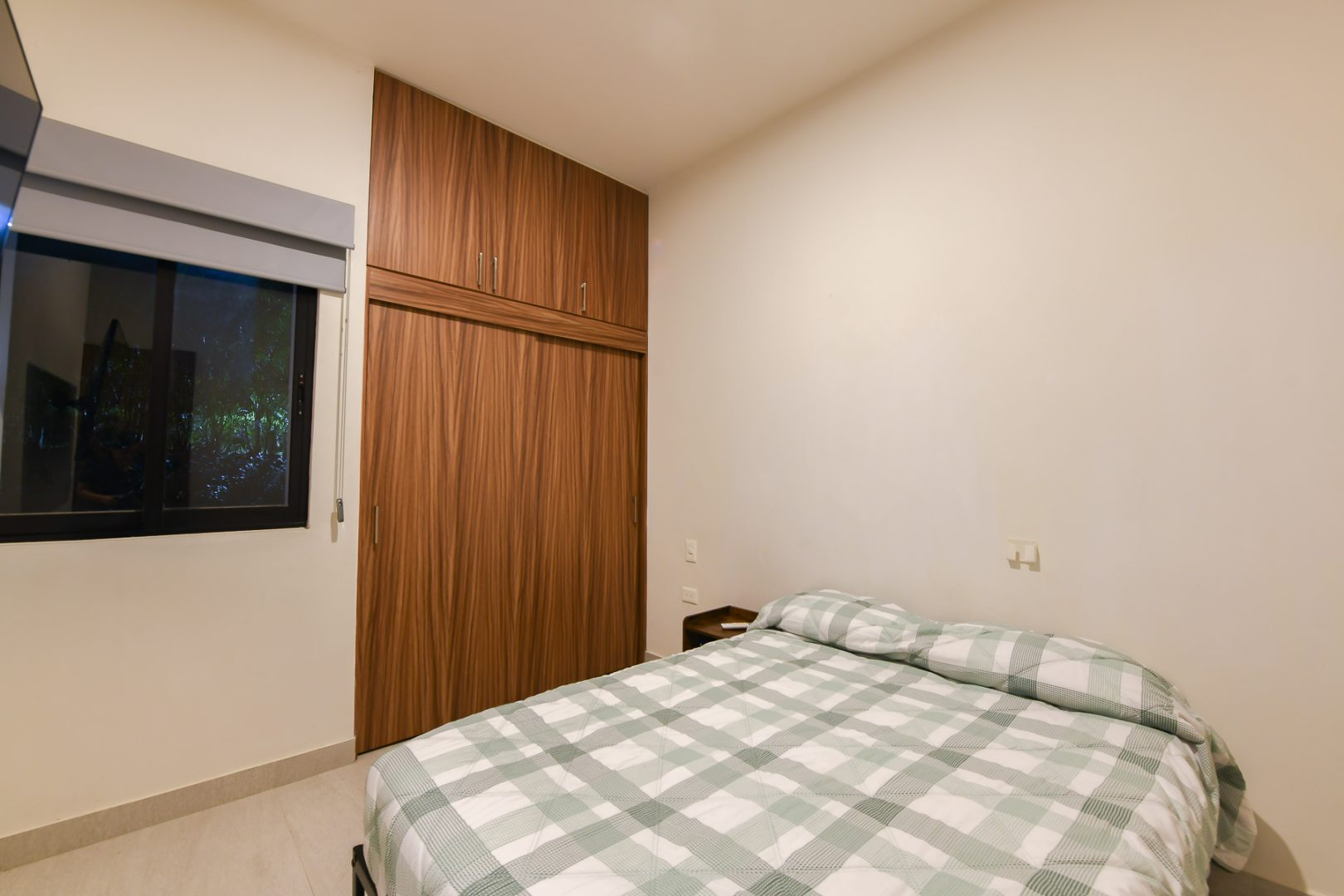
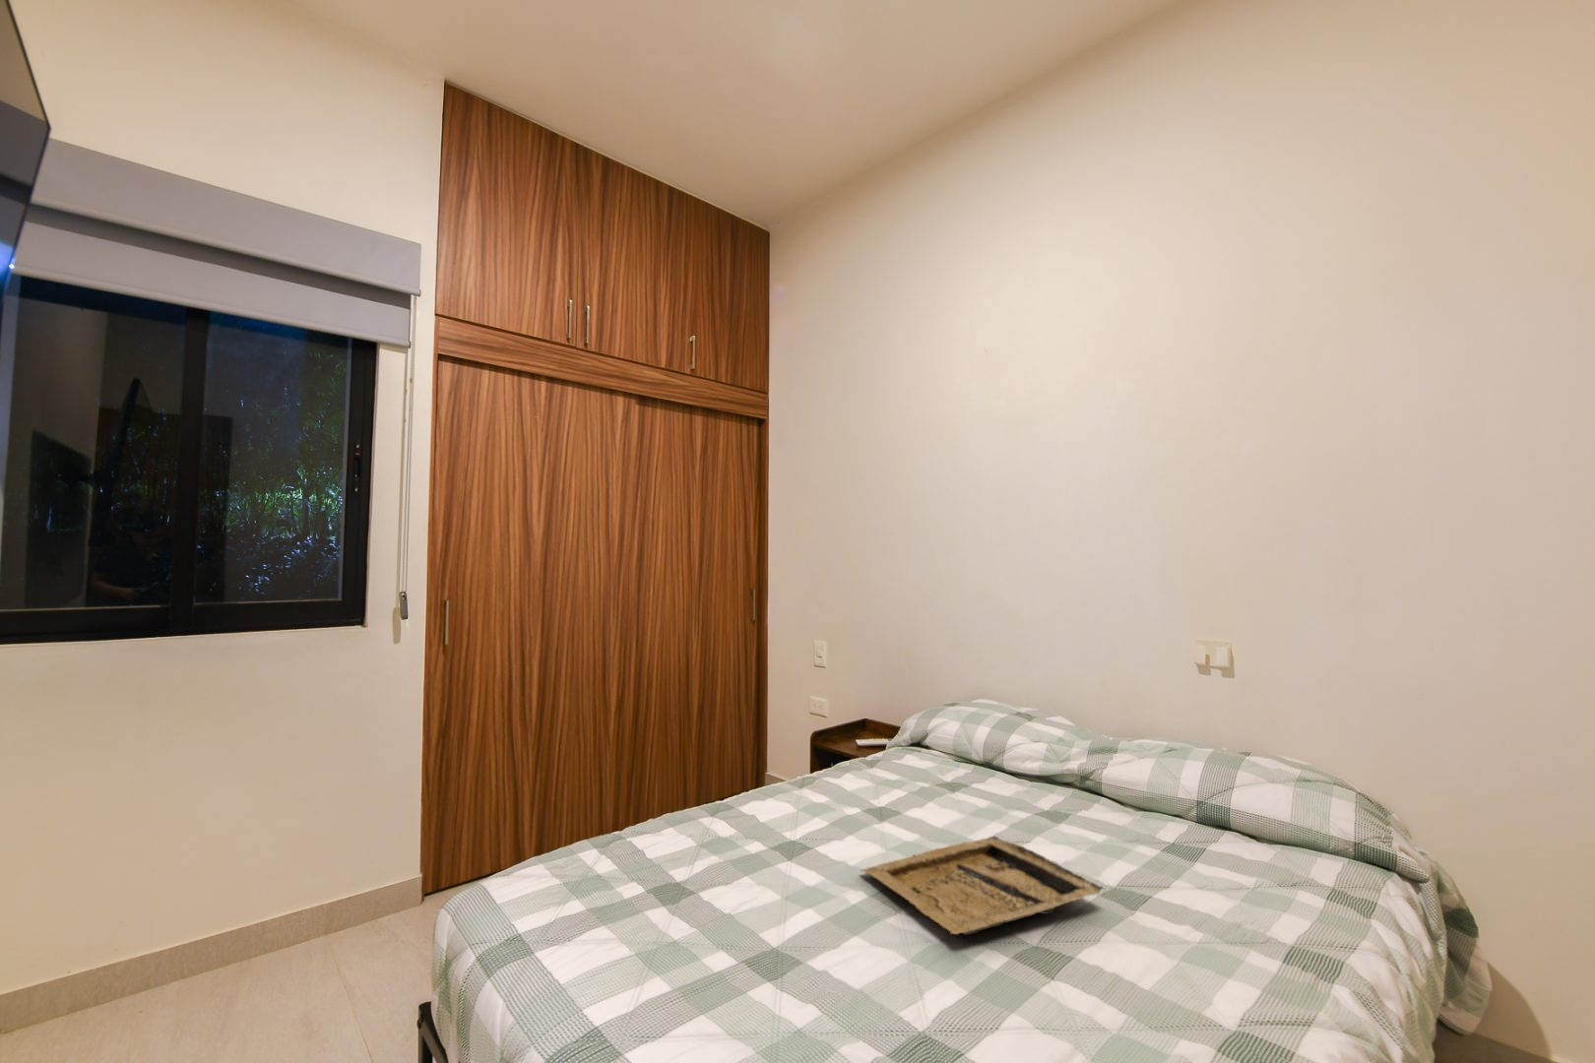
+ tray (976, 880)
